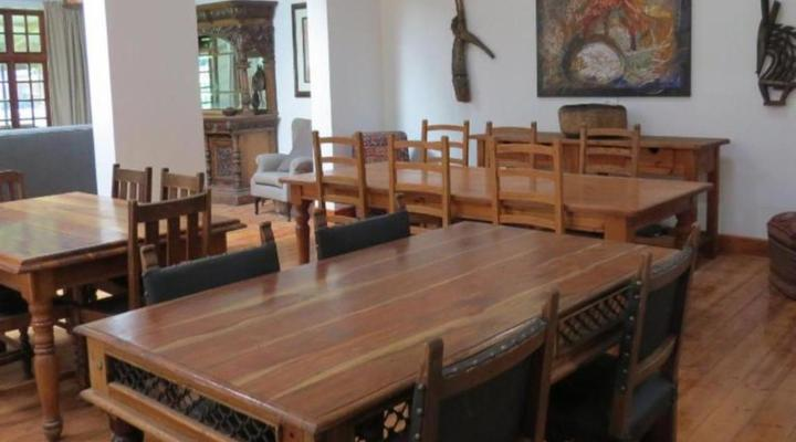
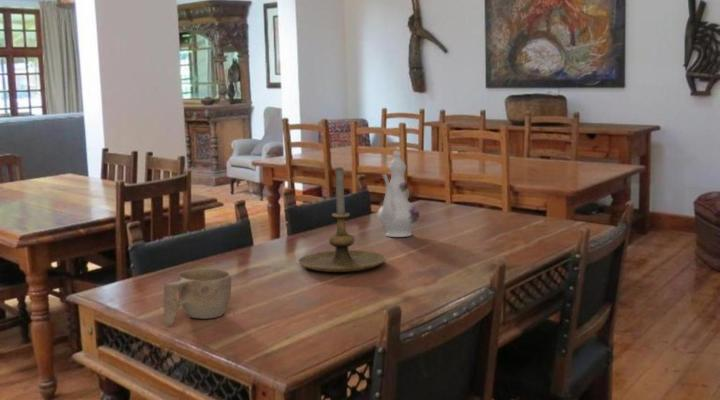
+ candle holder (340, 216)
+ chinaware (395, 193)
+ cup (195, 296)
